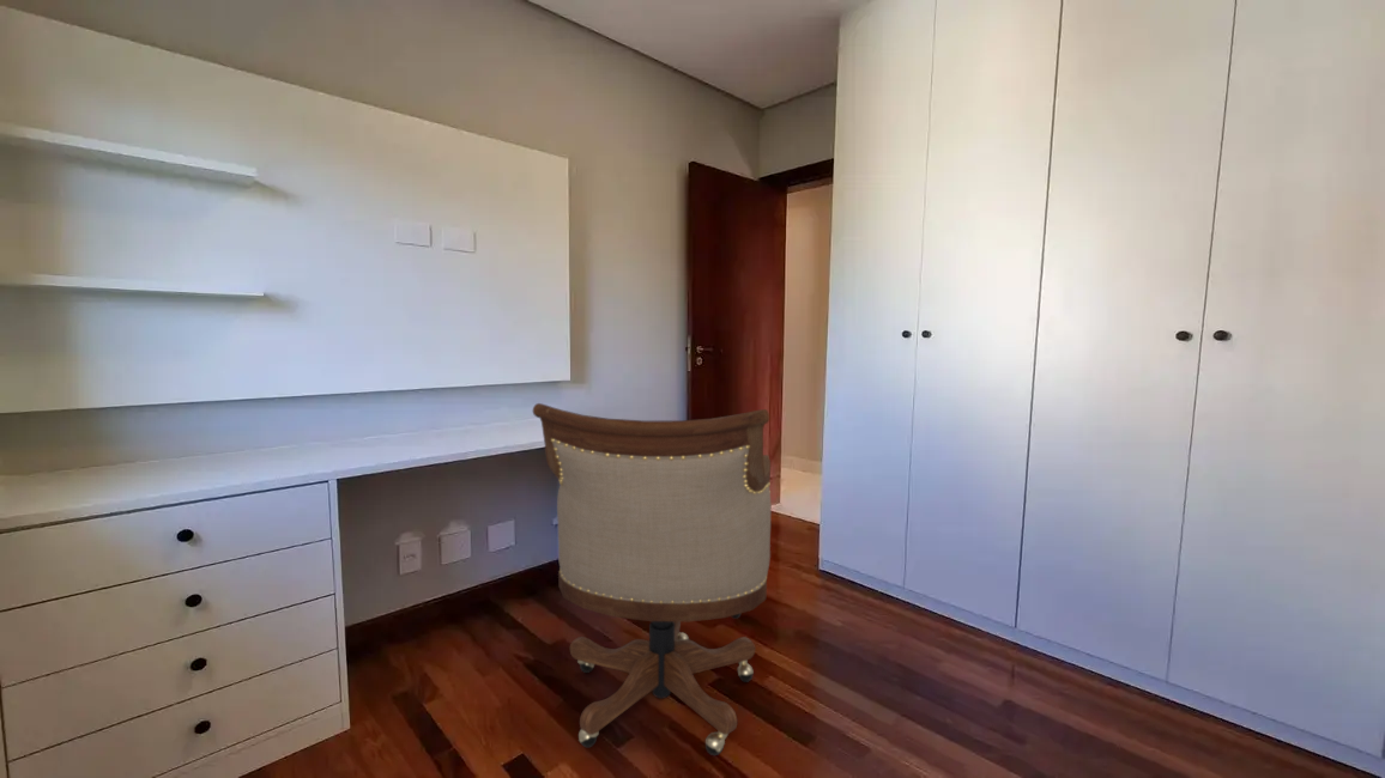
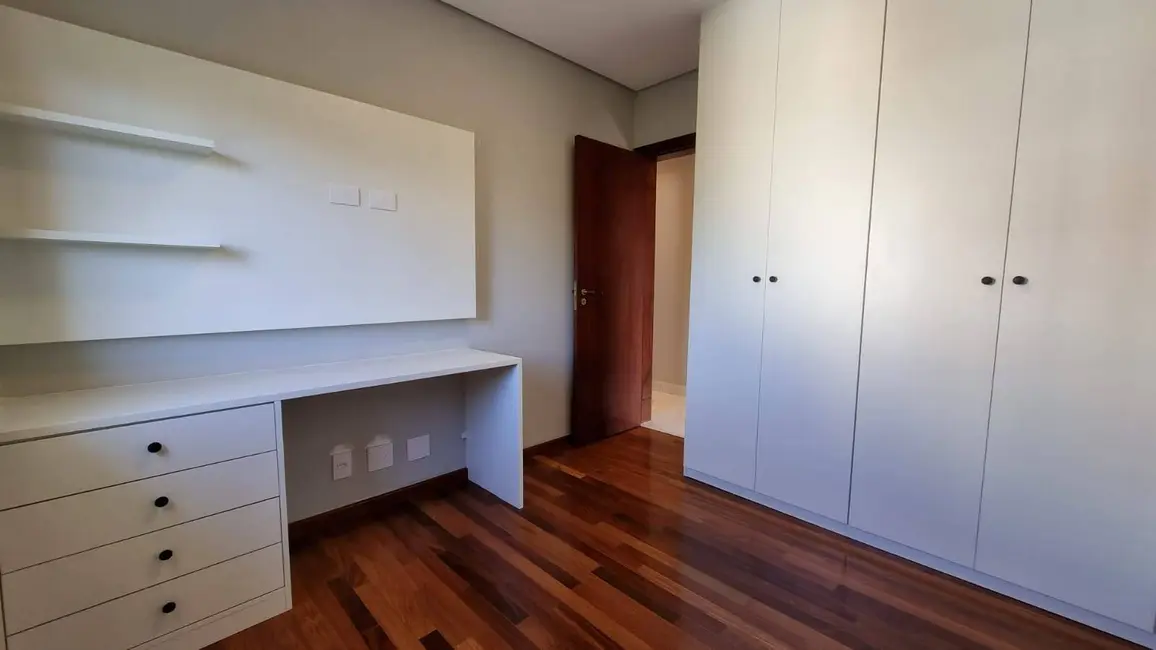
- chair (663, 551)
